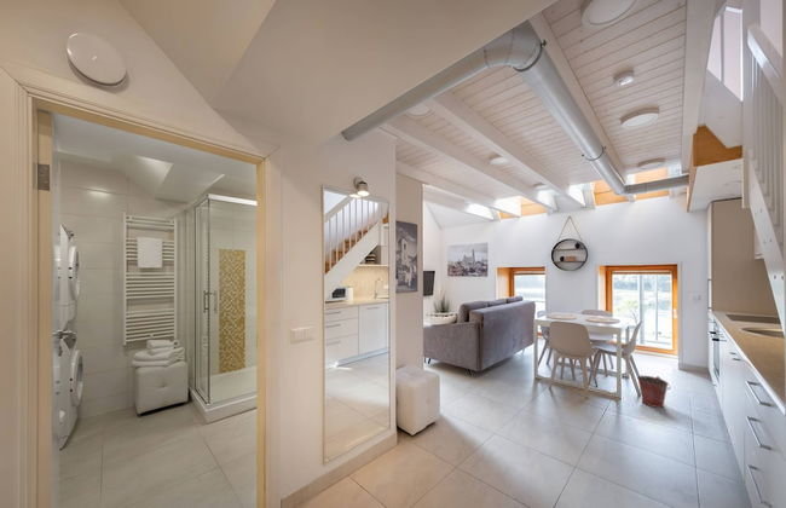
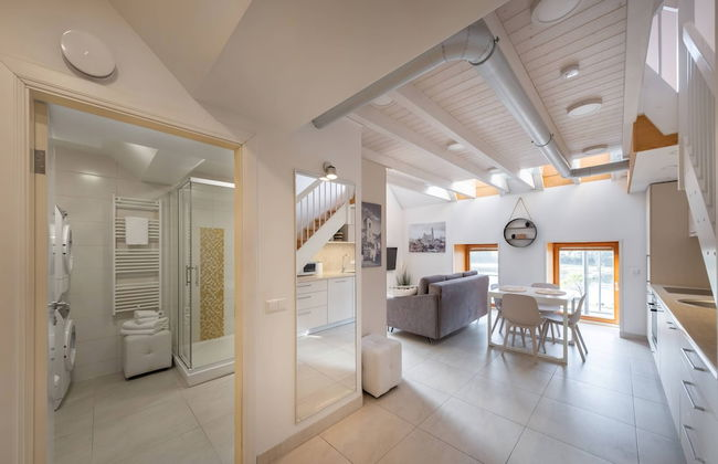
- bucket (653, 391)
